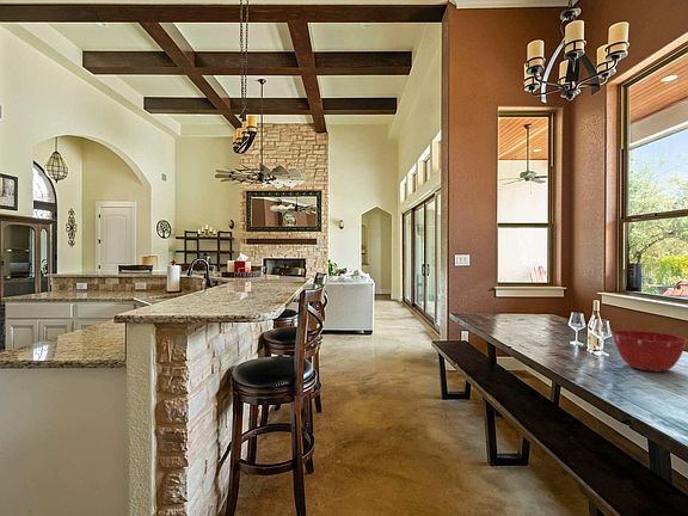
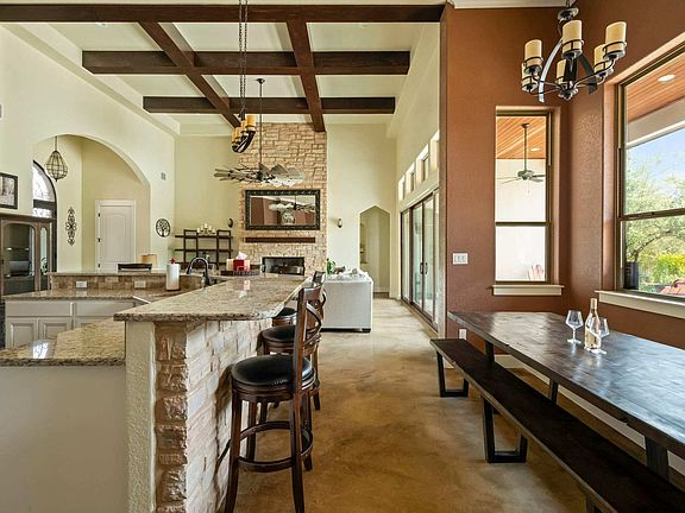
- mixing bowl (647, 351)
